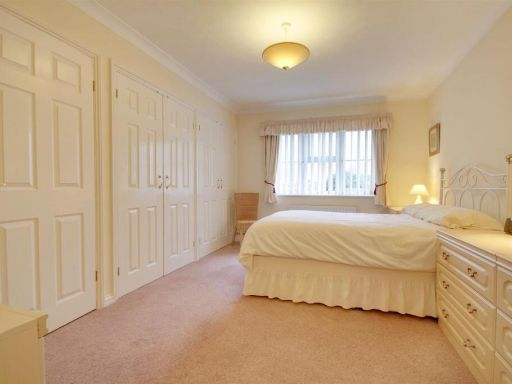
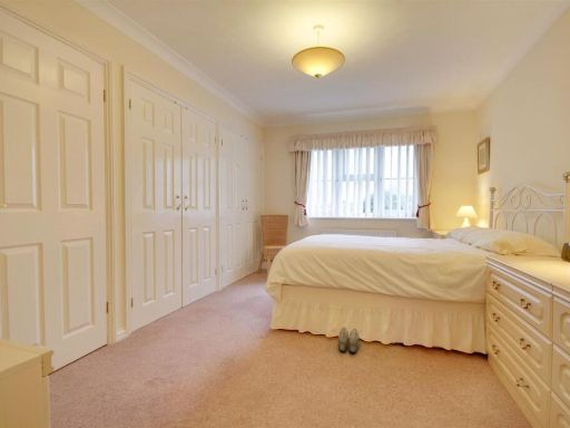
+ slippers (347, 339)
